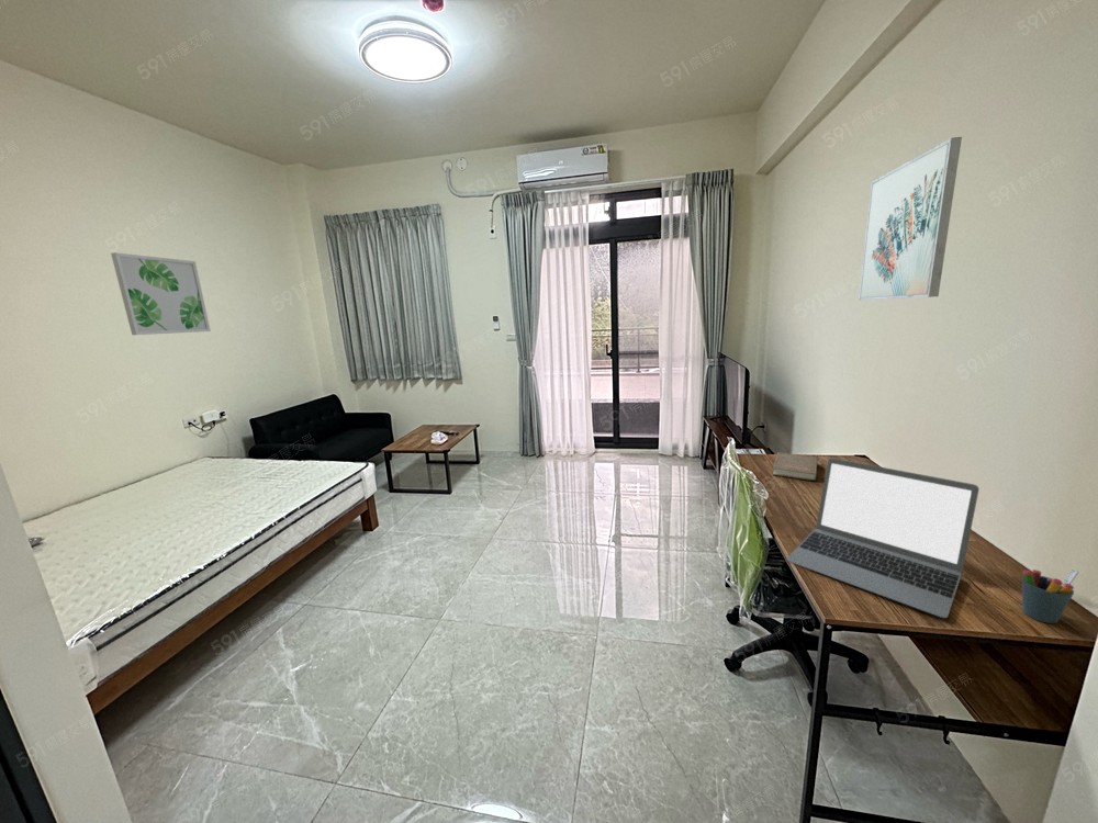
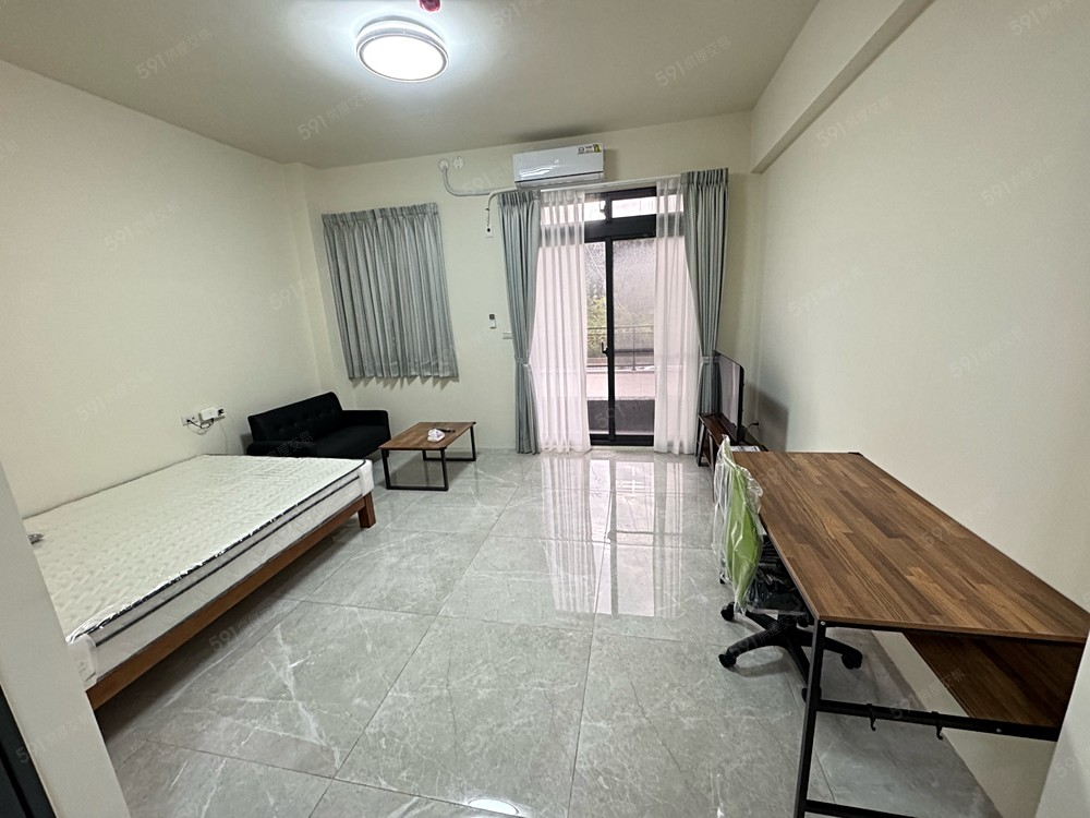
- laptop (877, 525)
- book (795, 465)
- wall art (900, 233)
- wall art (165, 295)
- pen holder (1045, 591)
